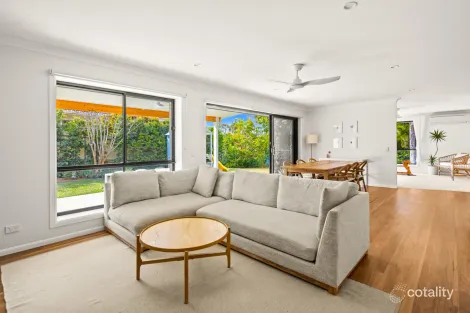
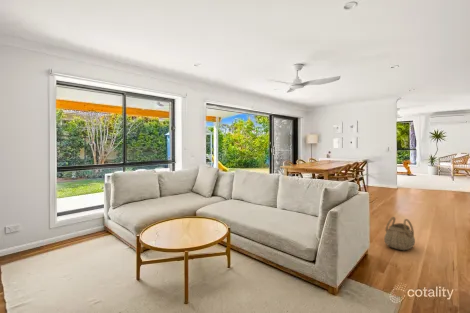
+ basket (399, 232)
